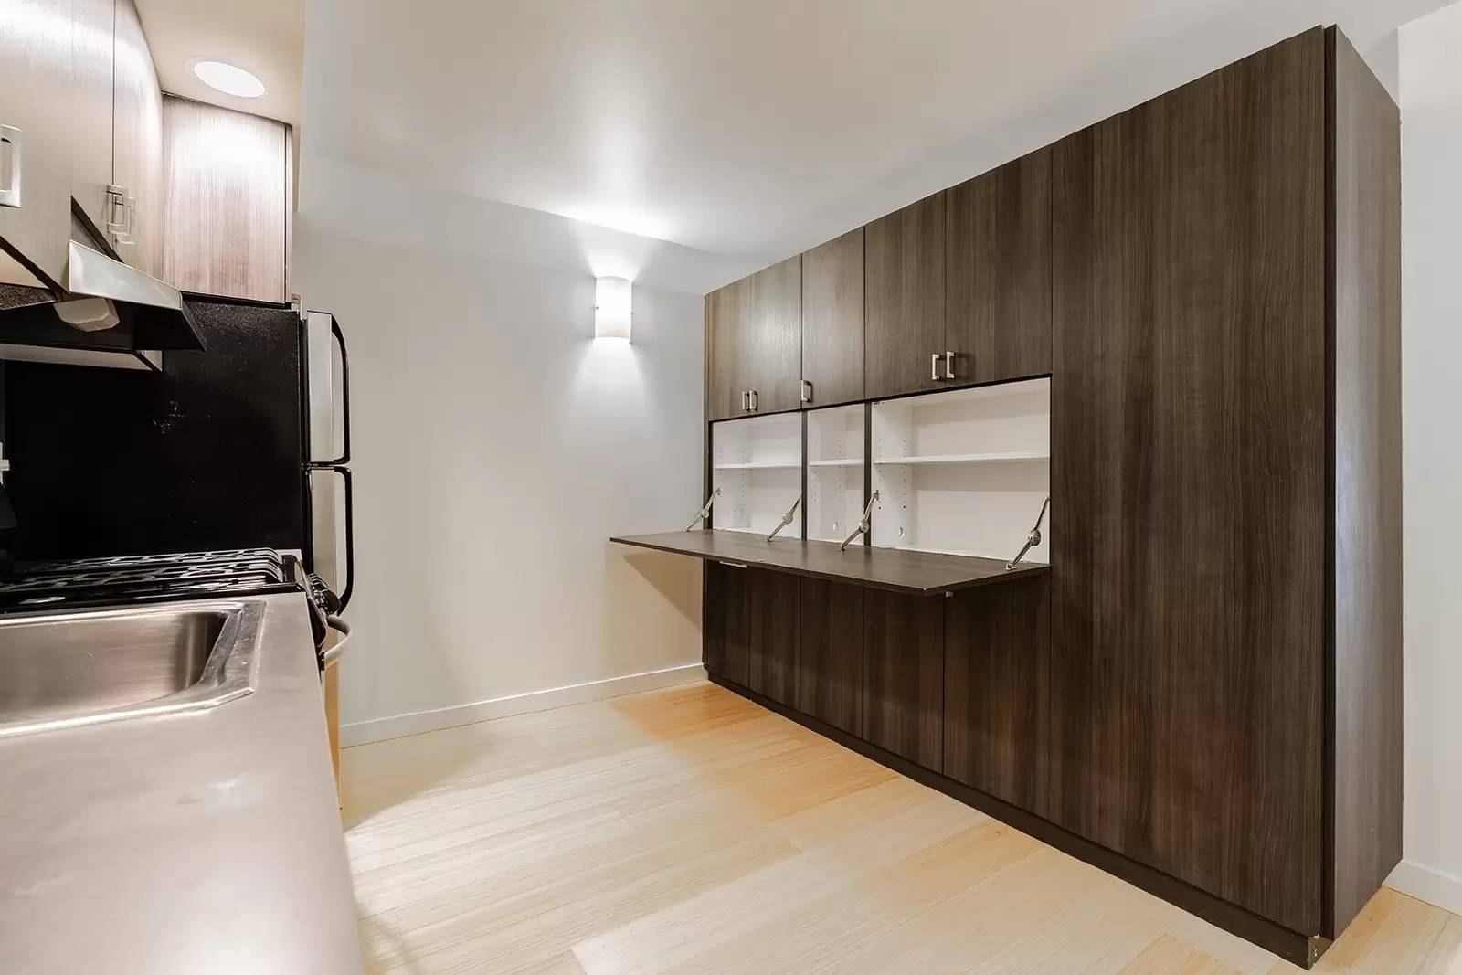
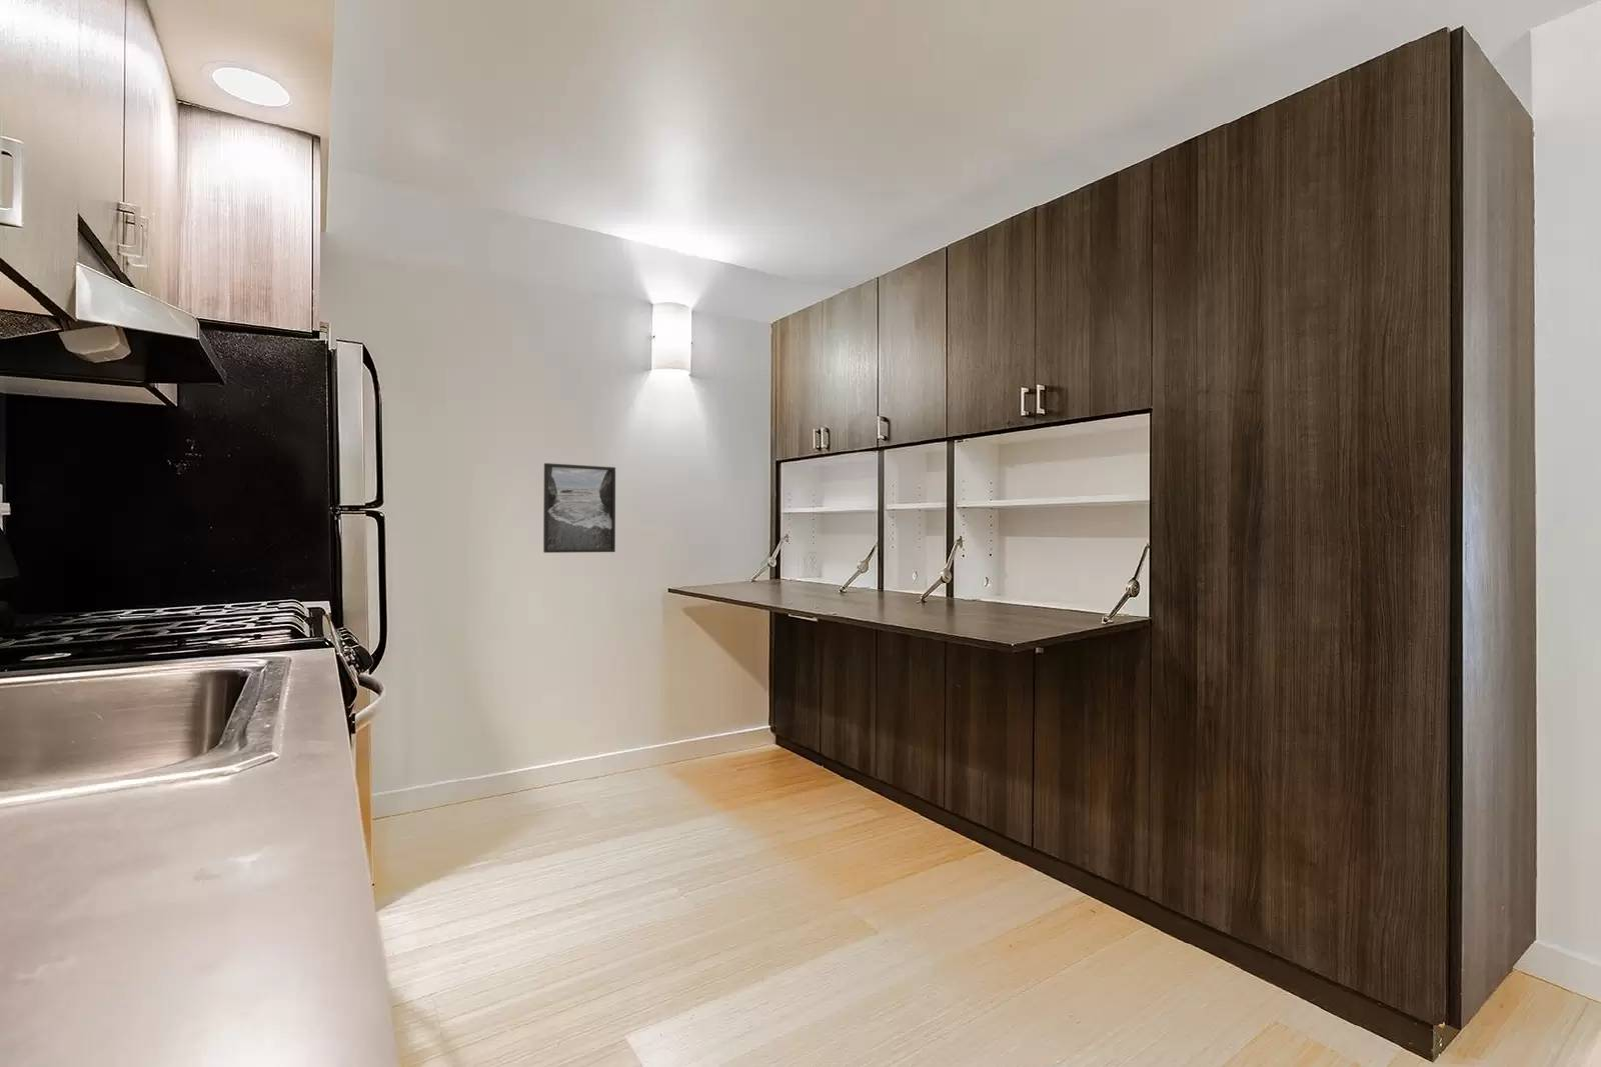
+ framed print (580, 508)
